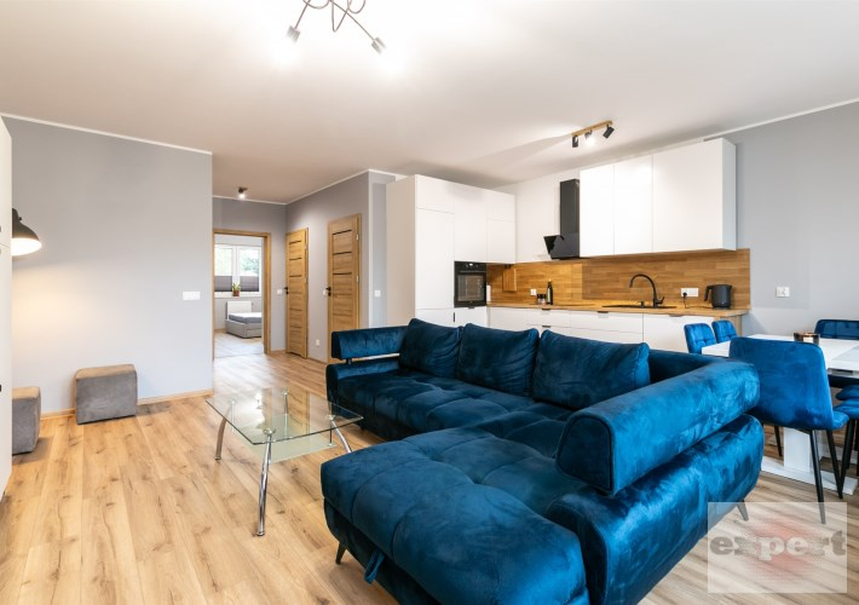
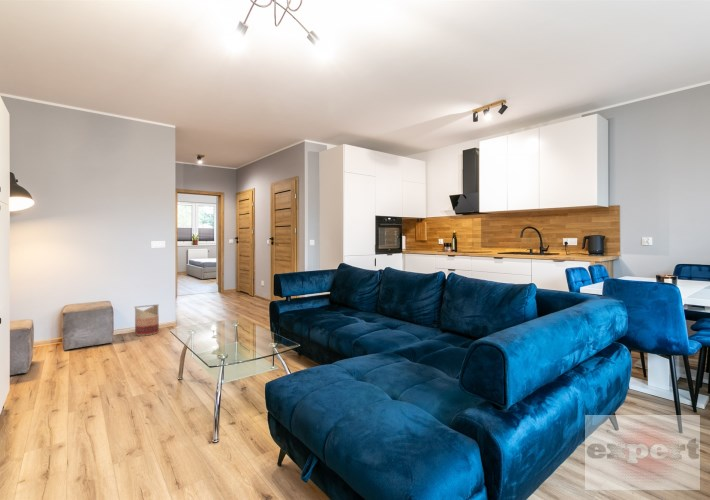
+ basket (147, 319)
